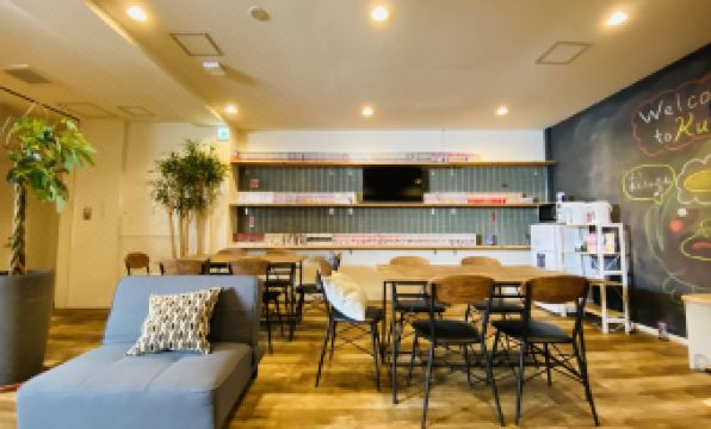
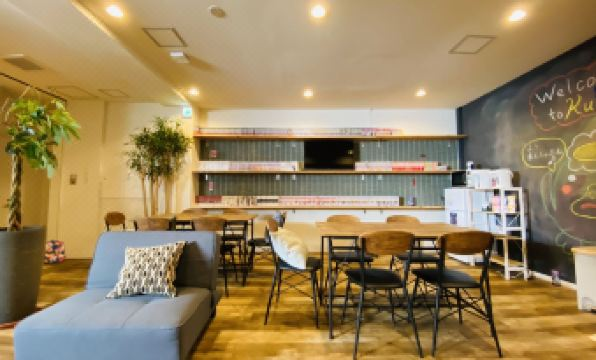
+ backpack (53, 250)
